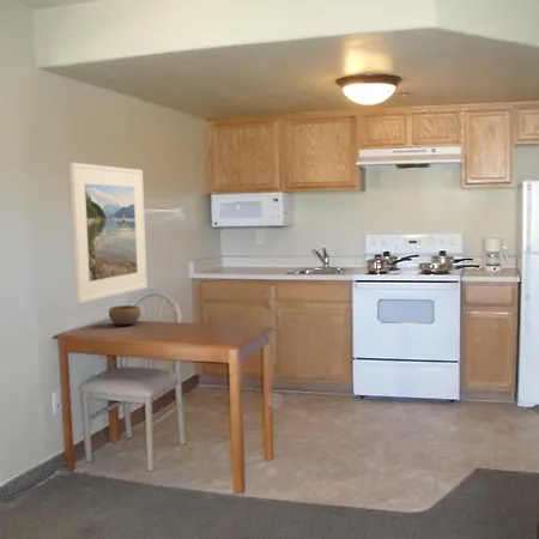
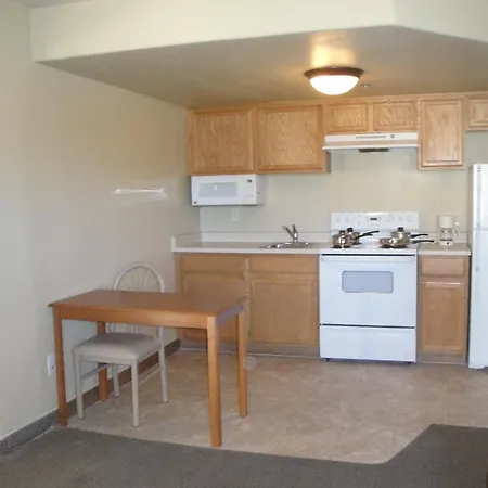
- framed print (111, 231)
- bowl (125, 315)
